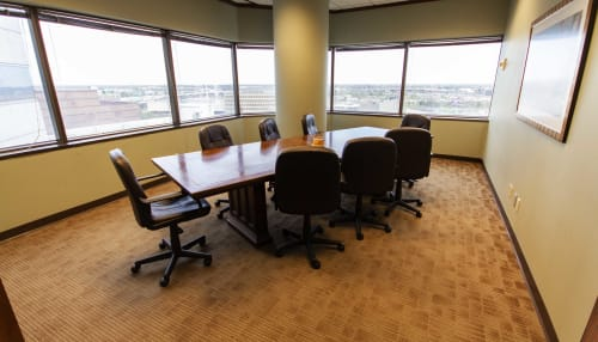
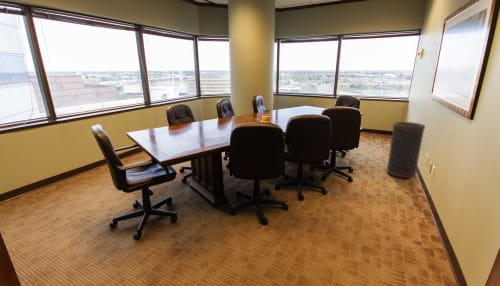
+ trash can (404, 149)
